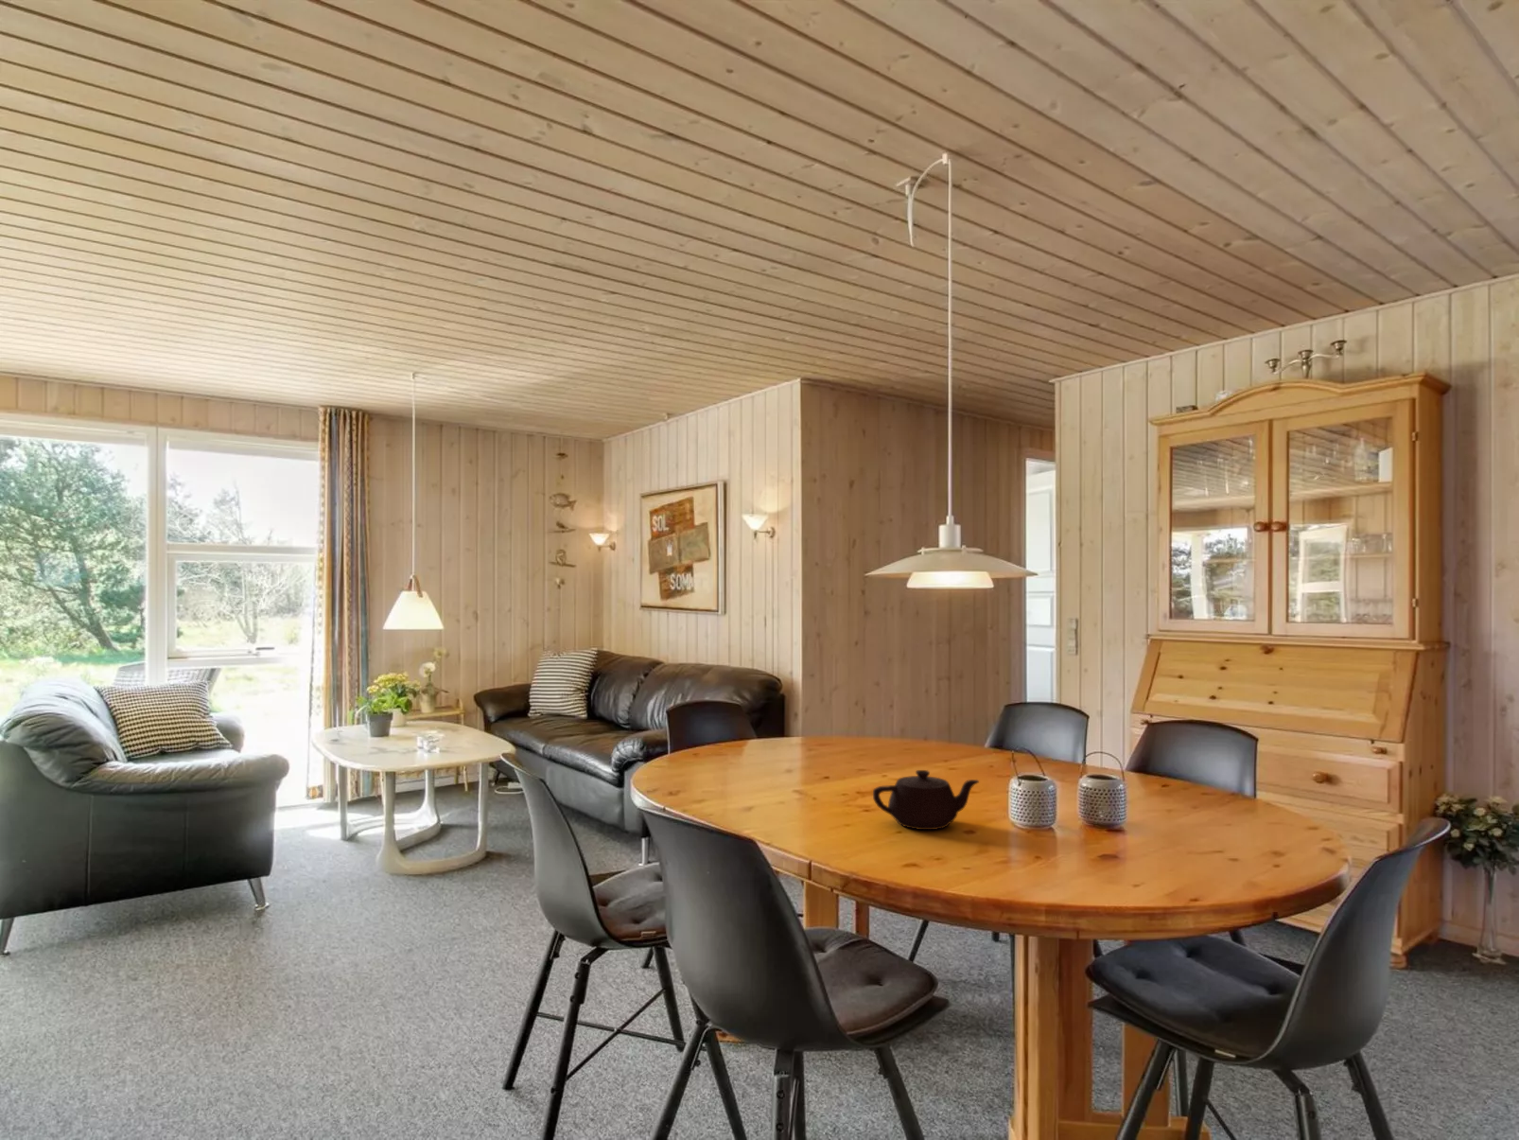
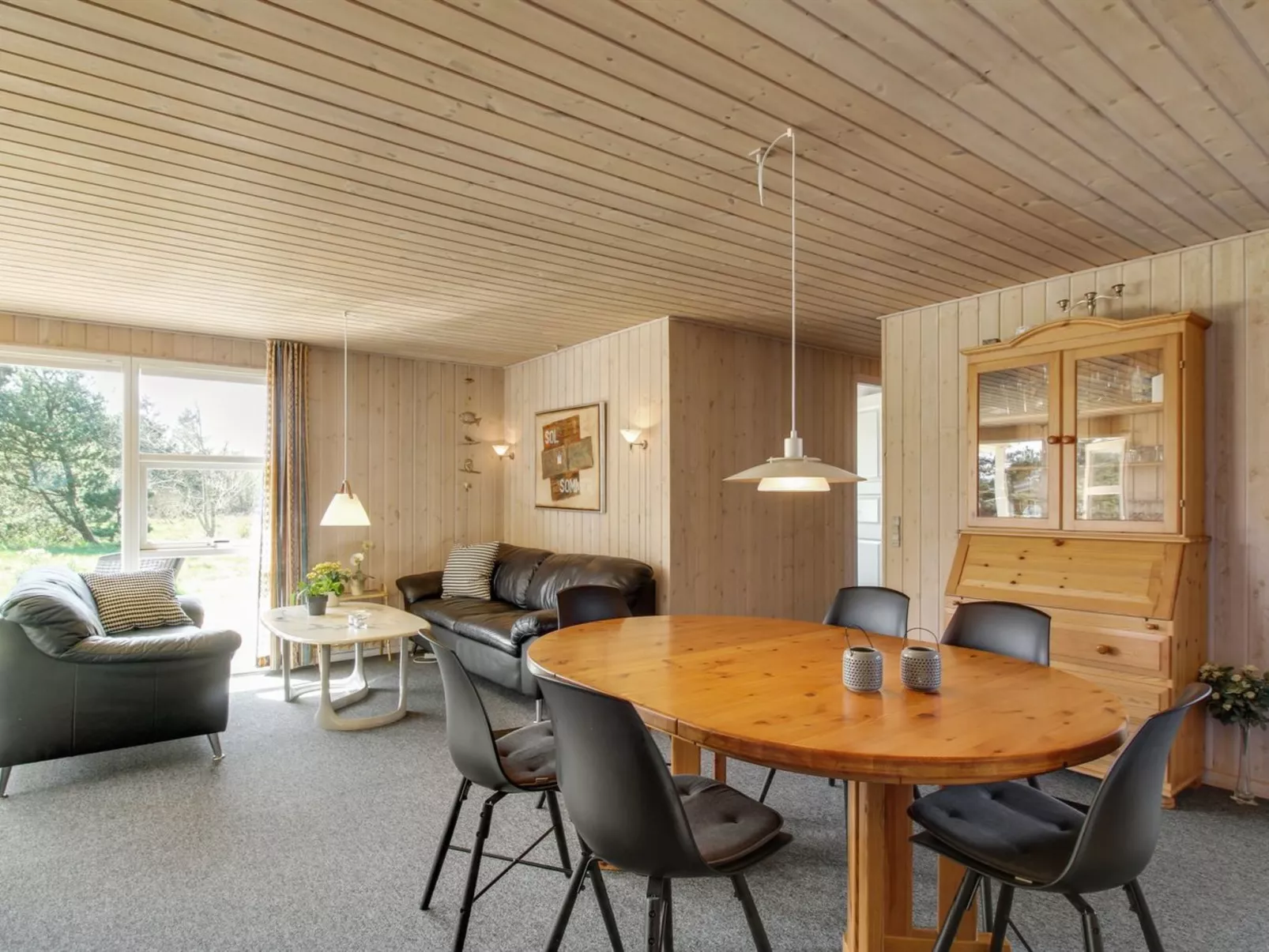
- teapot (926, 796)
